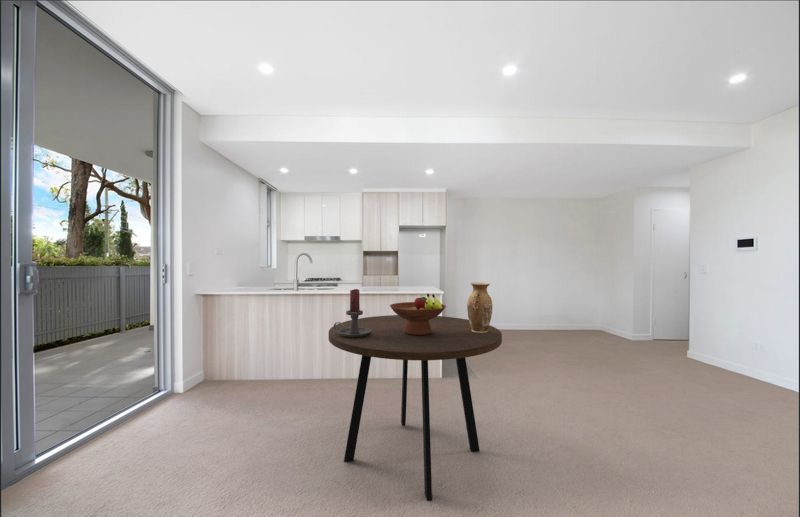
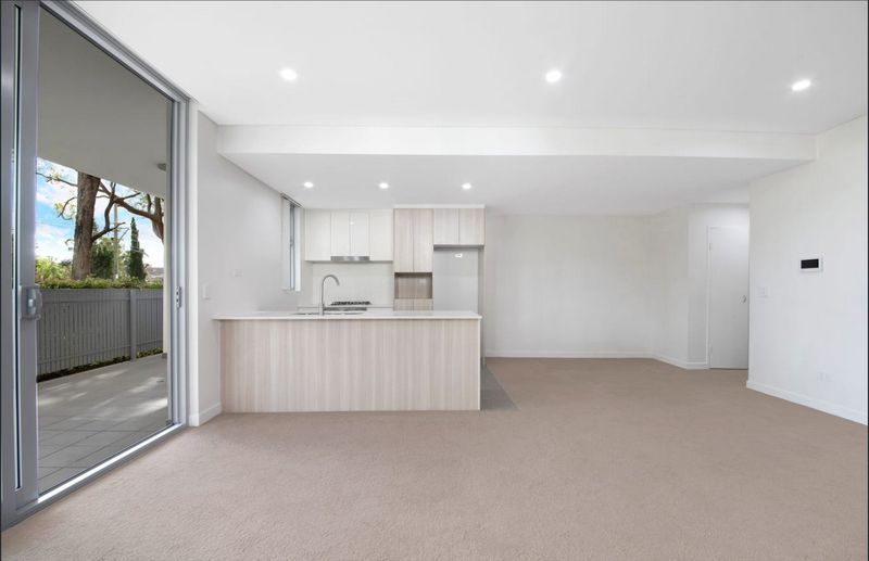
- fruit bowl (417, 313)
- vase (479, 306)
- dining table (406, 392)
- candle holder (350, 311)
